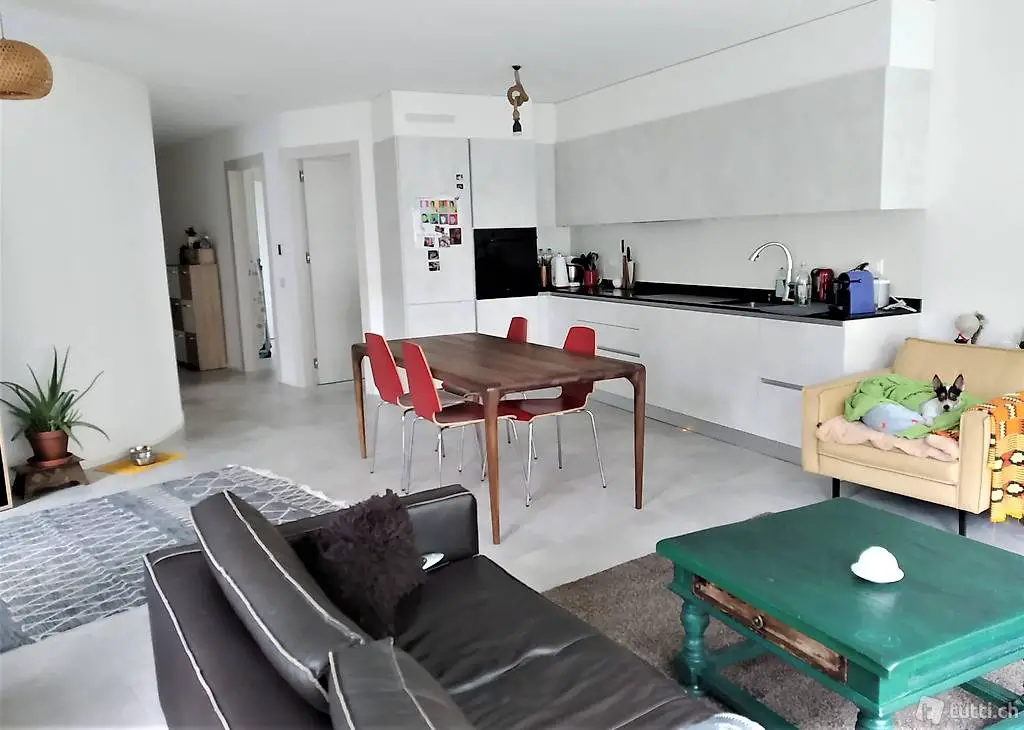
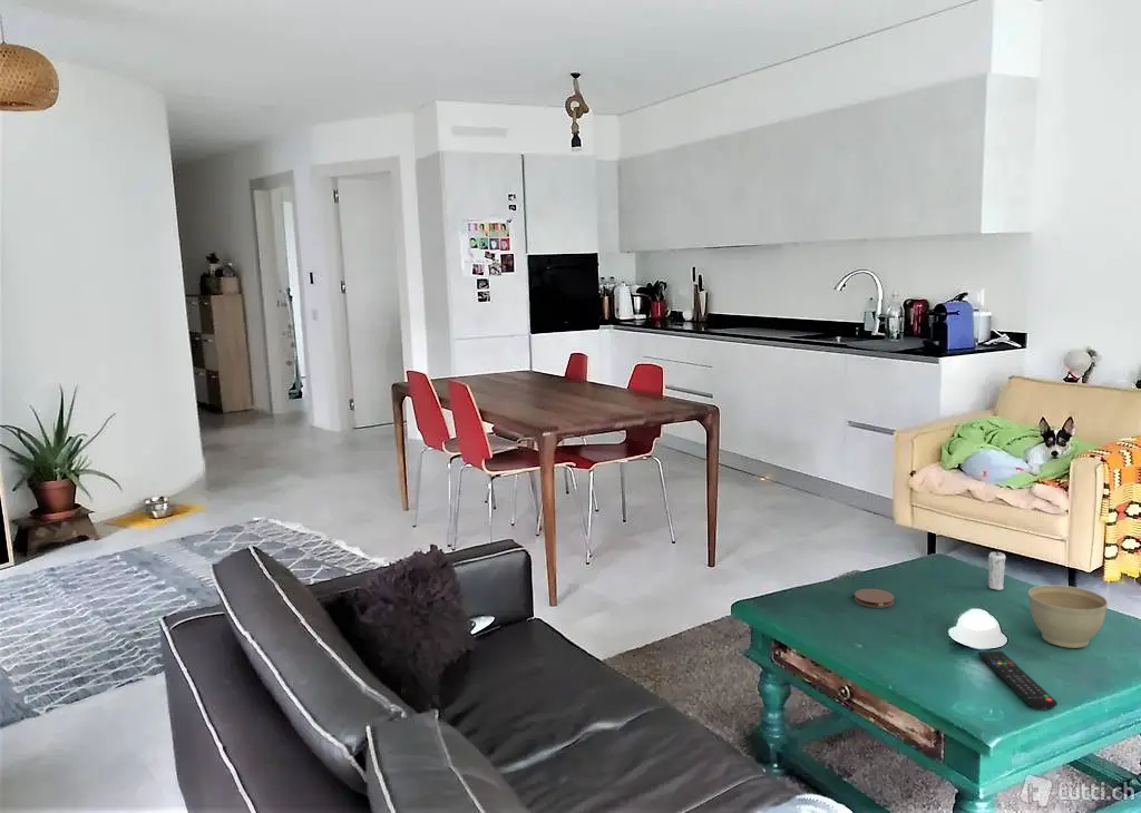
+ planter bowl (1065, 618)
+ remote control (1015, 678)
+ candle (996, 567)
+ coaster (874, 597)
